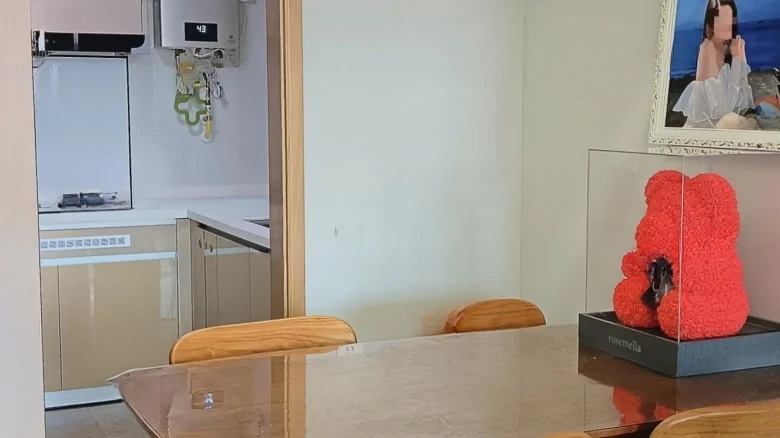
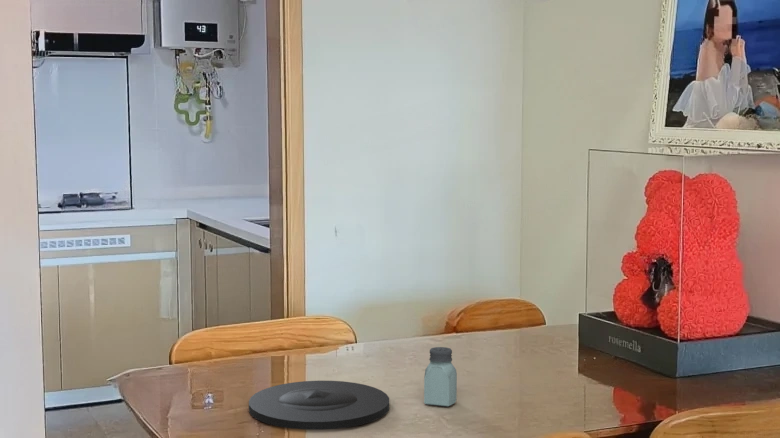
+ saltshaker (440, 376)
+ plate (319, 398)
